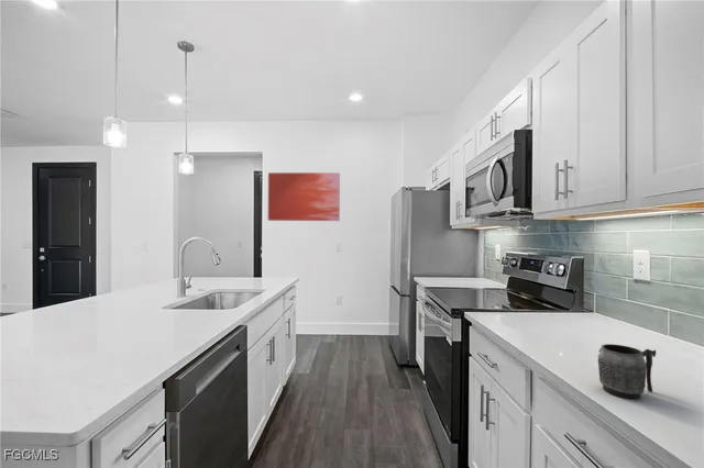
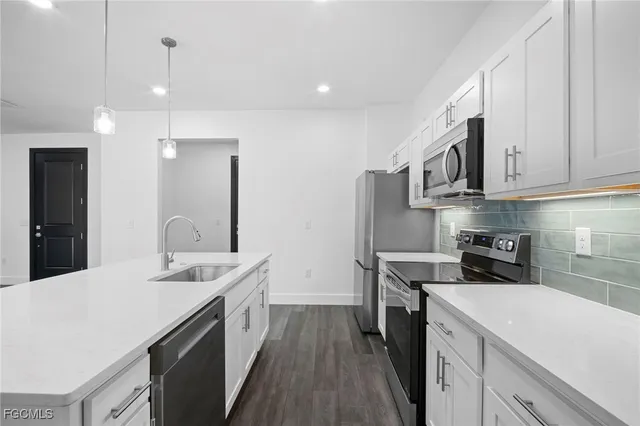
- wall art (304, 197)
- mug (628, 369)
